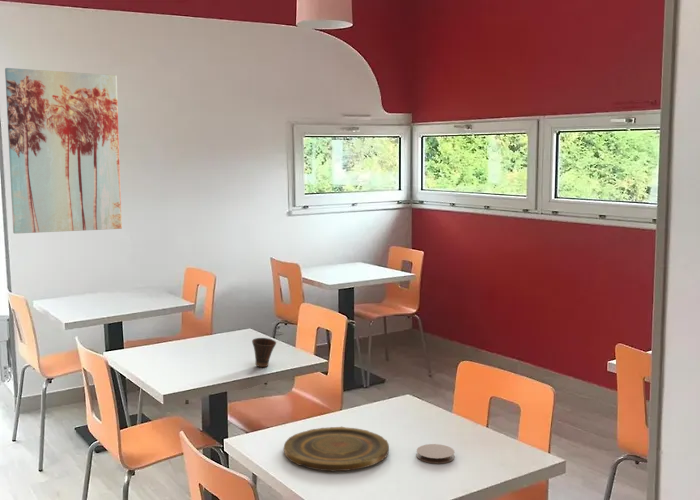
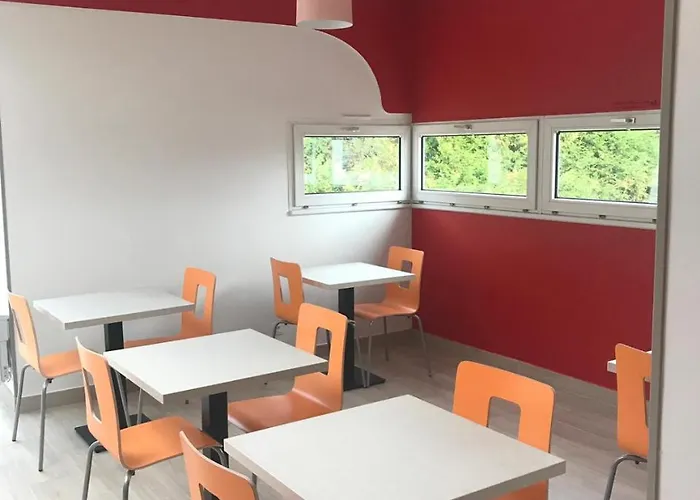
- coaster (435, 453)
- wall art (66, 152)
- cup (264, 353)
- plate (336, 447)
